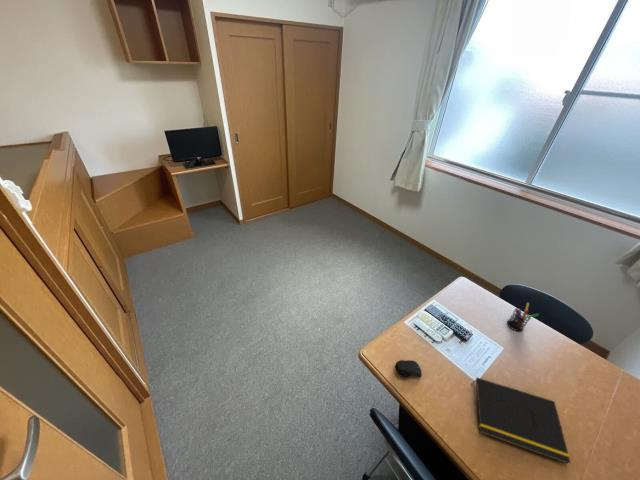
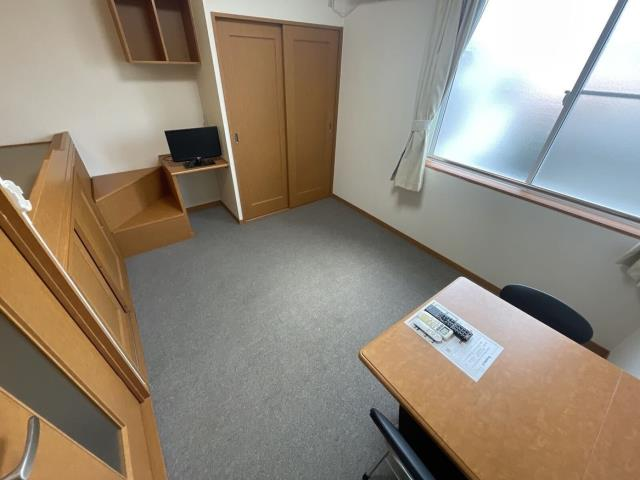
- notepad (518, 416)
- computer mouse (408, 368)
- pen holder (523, 317)
